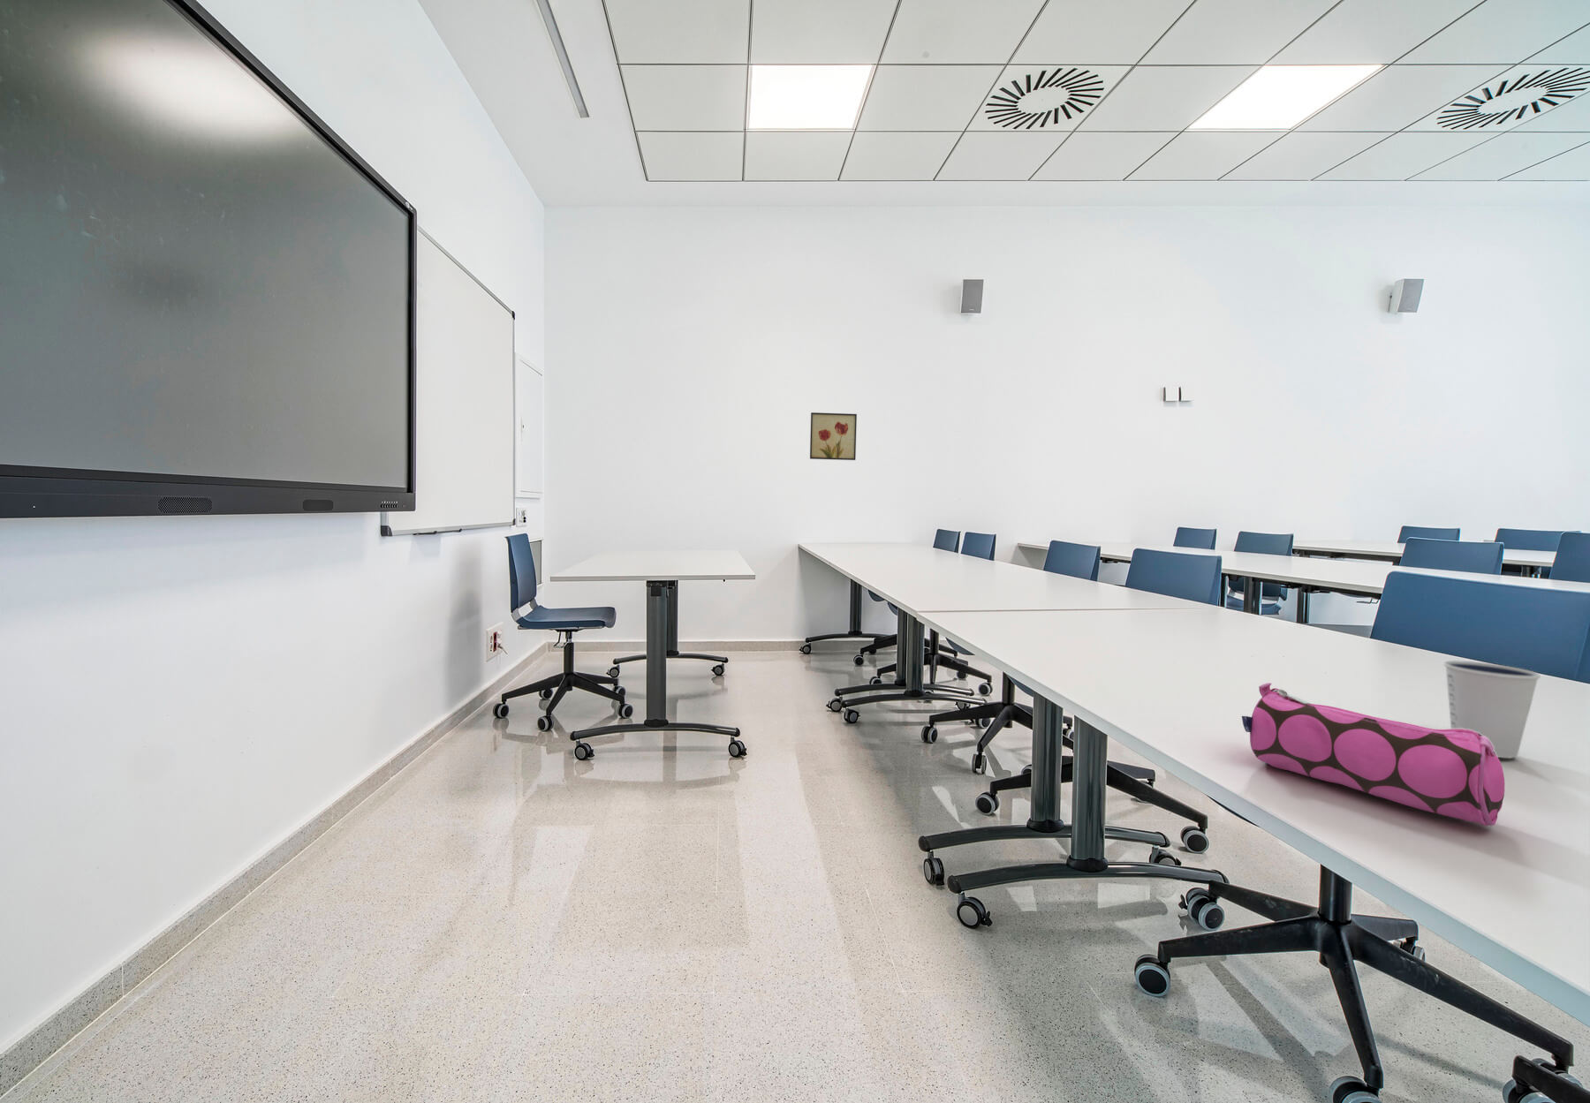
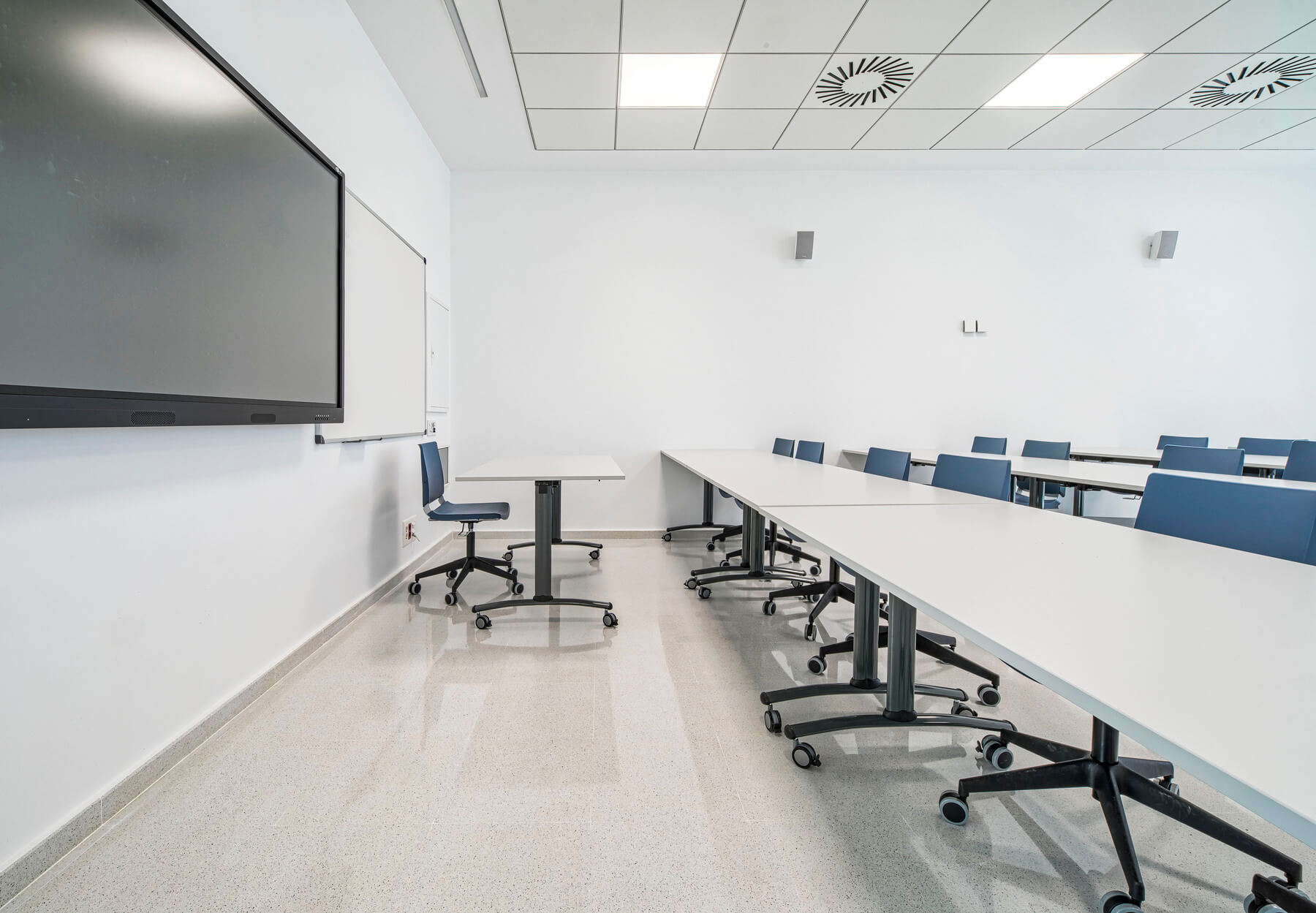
- dixie cup (1486, 709)
- pencil case (1365, 747)
- wall art (832, 436)
